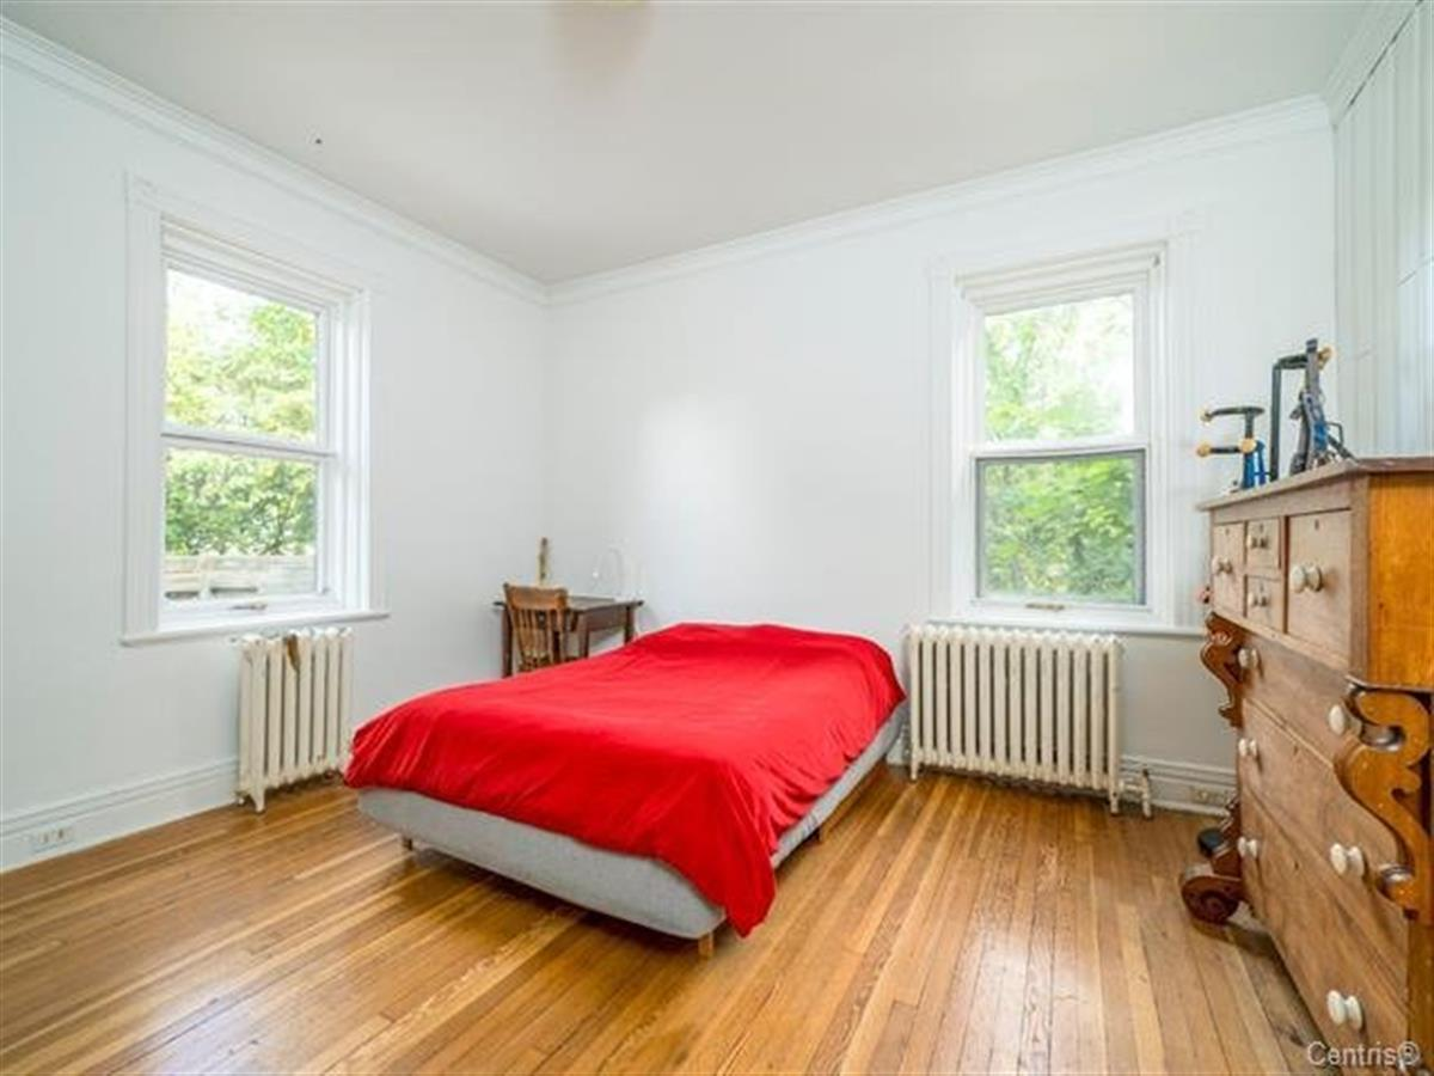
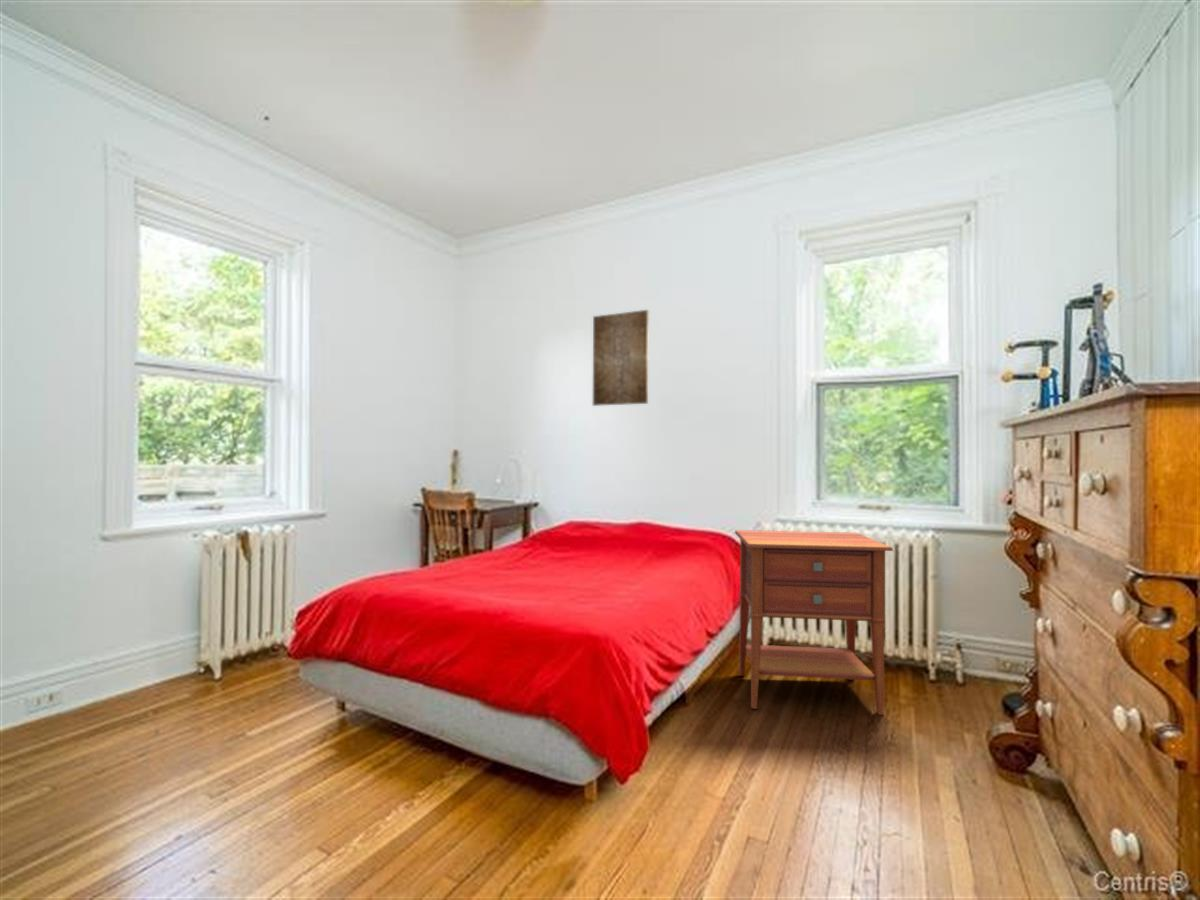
+ wall art (620, 359)
+ nightstand (805, 615)
